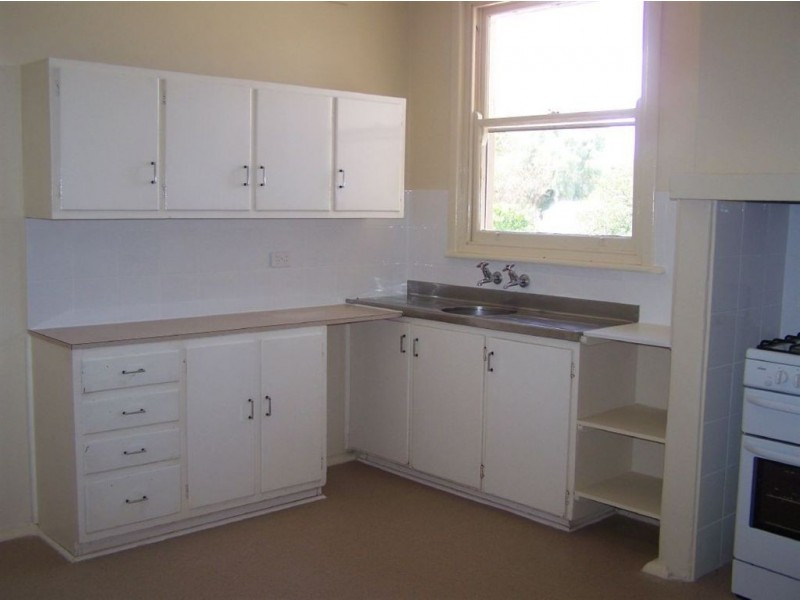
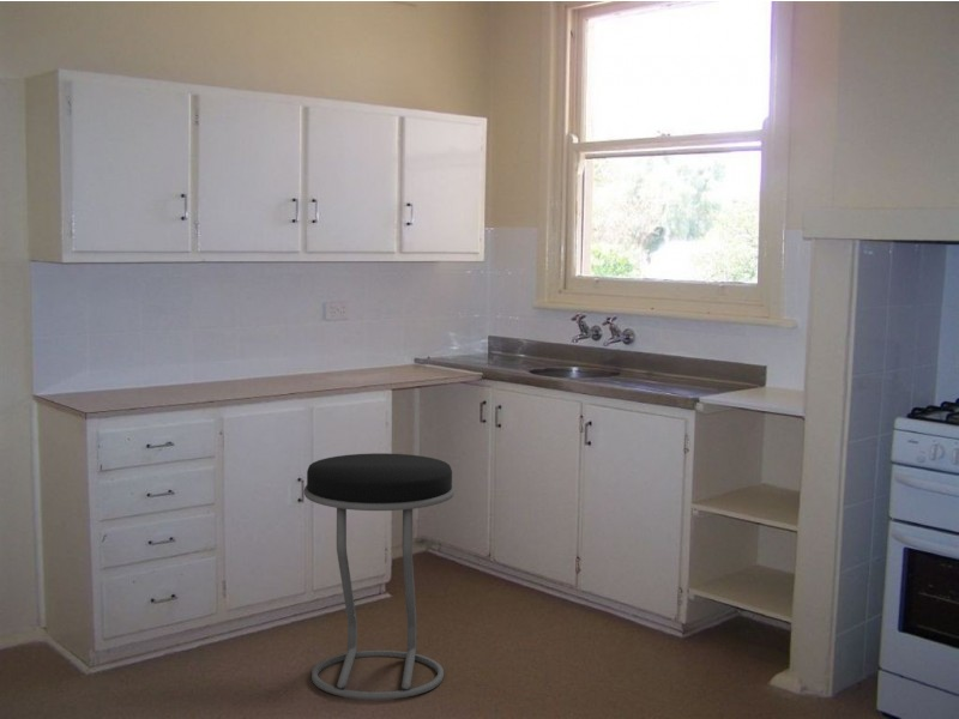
+ stool (403, 564)
